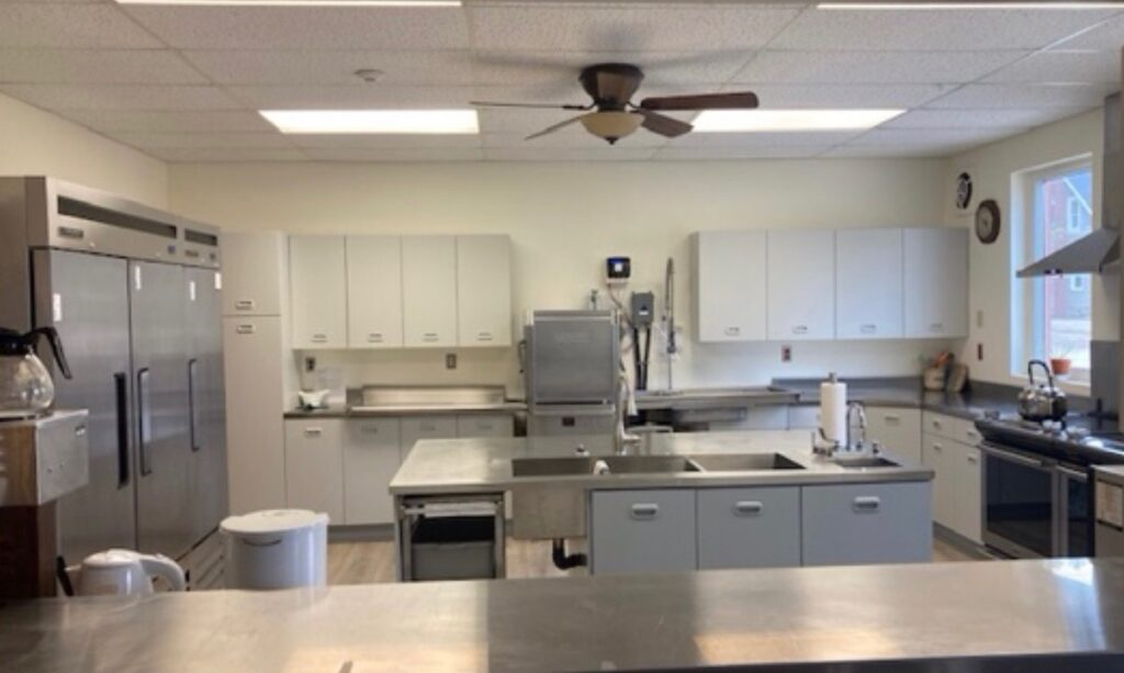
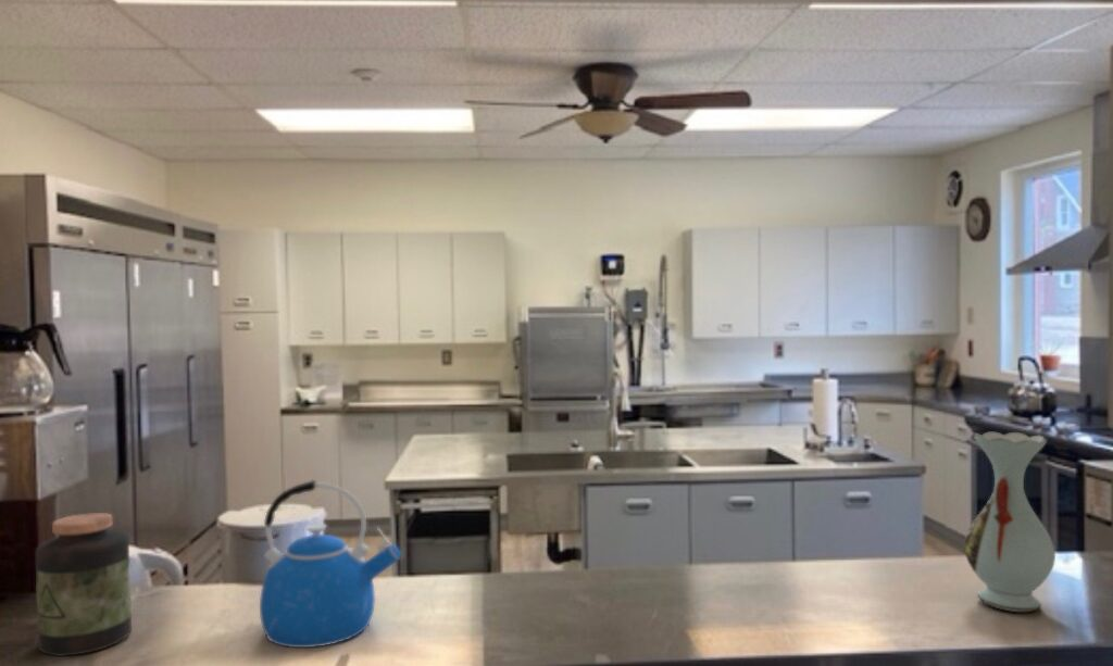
+ kettle (330, 554)
+ vase (1008, 518)
+ jar (84, 579)
